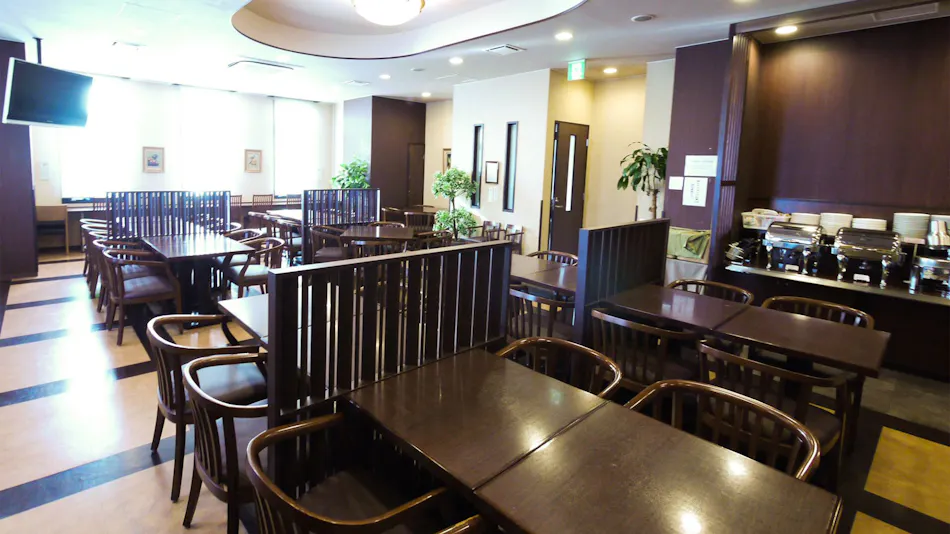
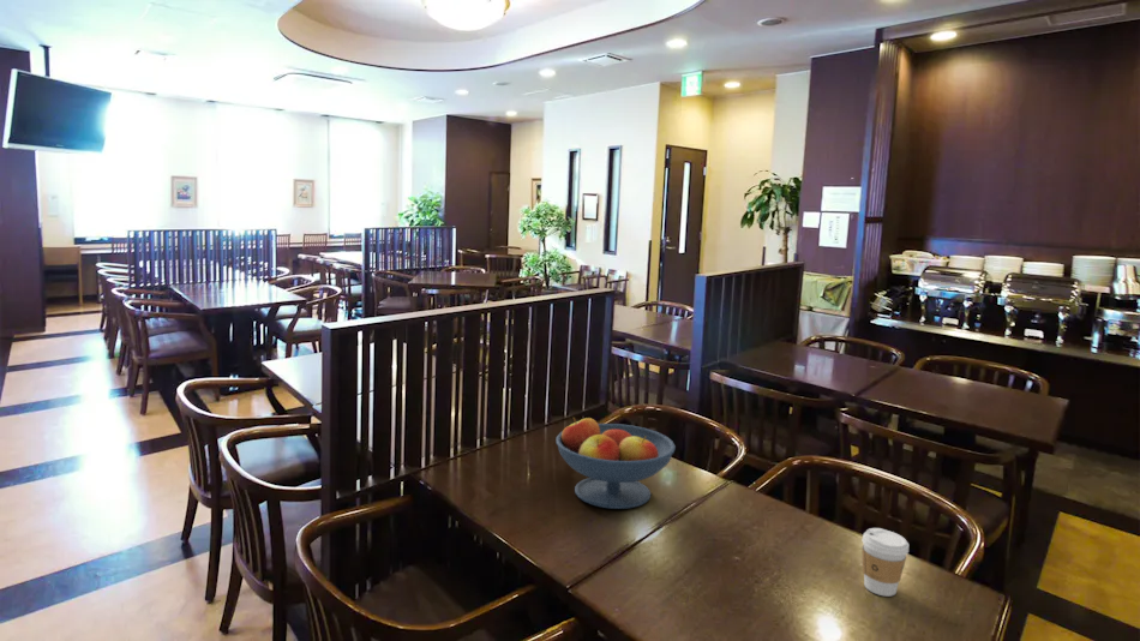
+ coffee cup (883, 562)
+ fruit bowl (614, 457)
